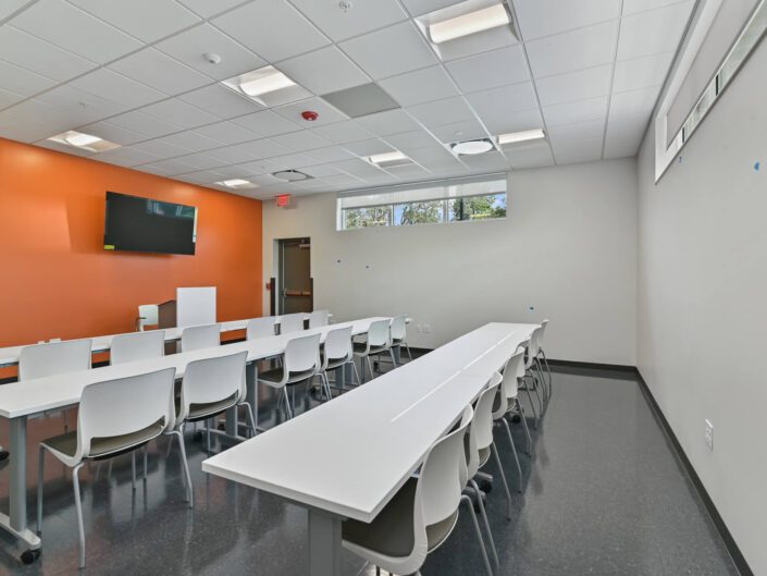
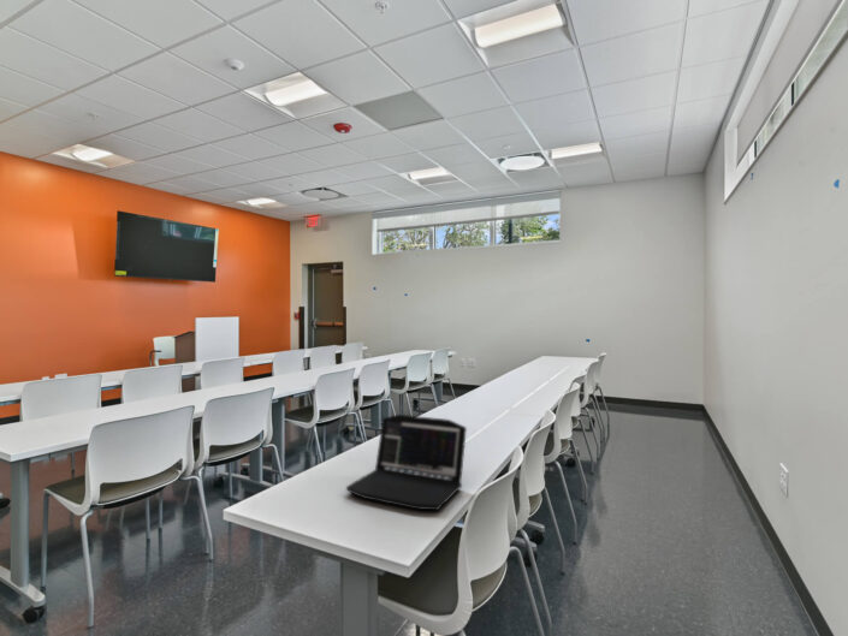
+ laptop (407, 457)
